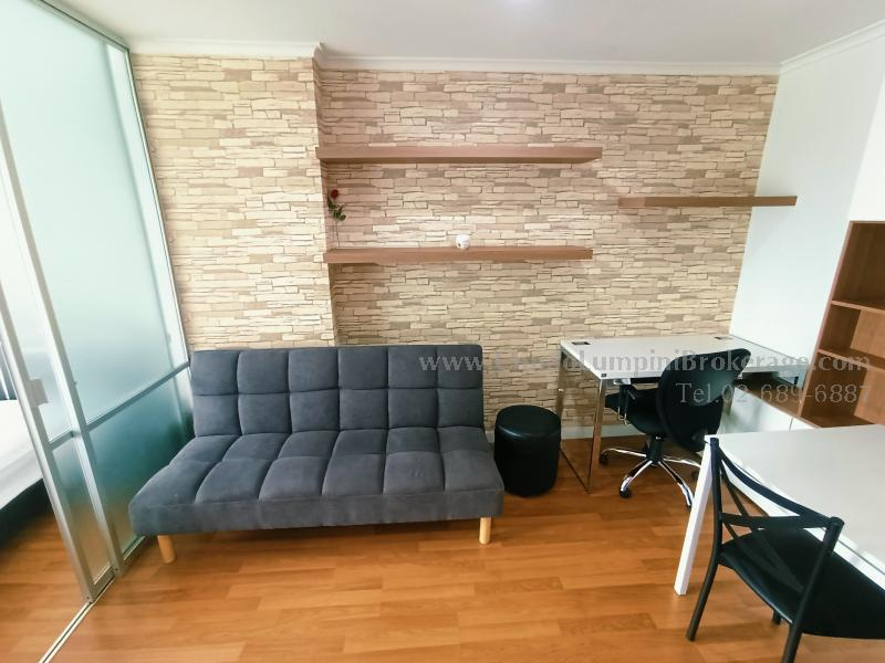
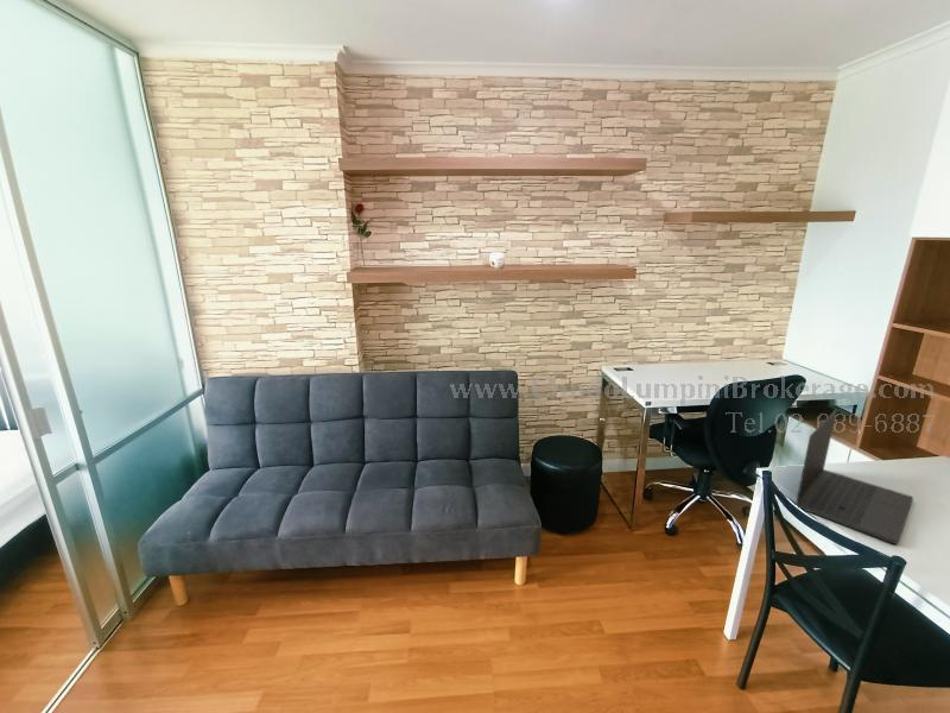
+ laptop (860, 480)
